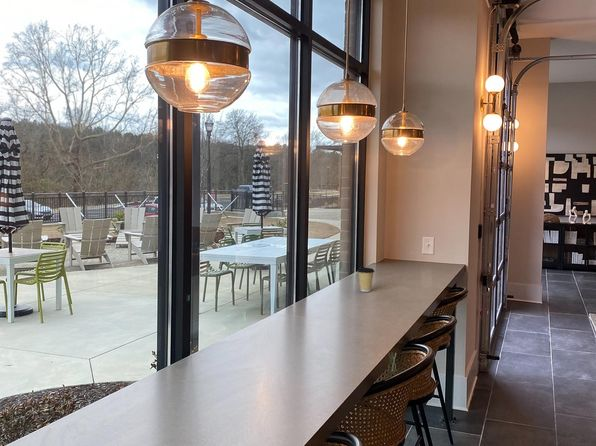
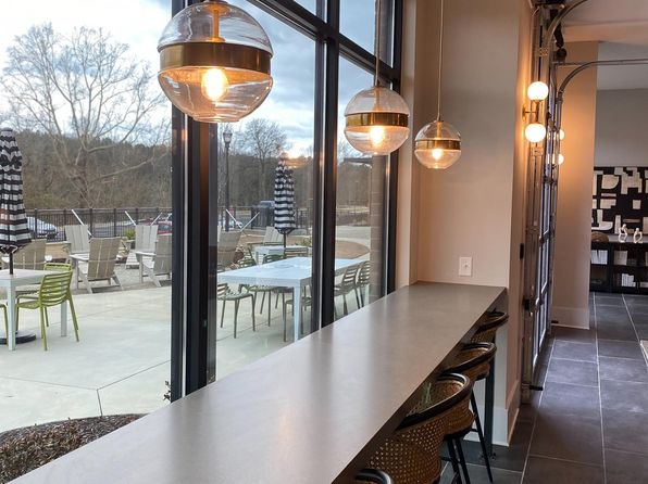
- coffee cup (365, 279)
